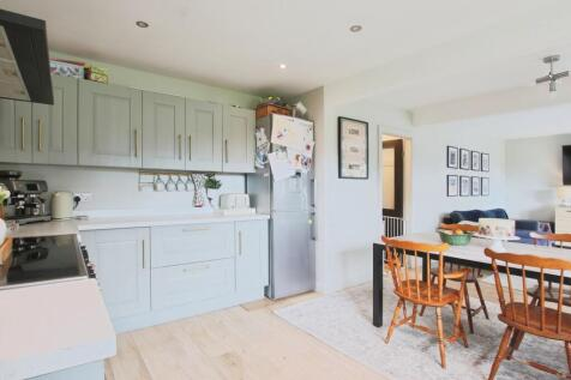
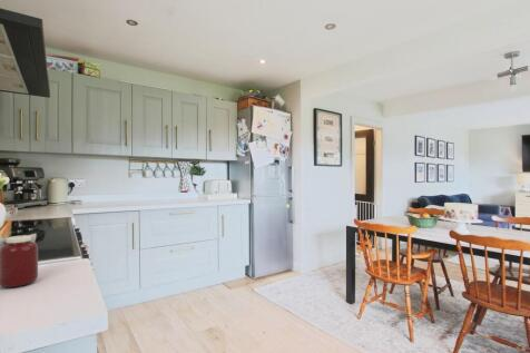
+ jar (18, 258)
